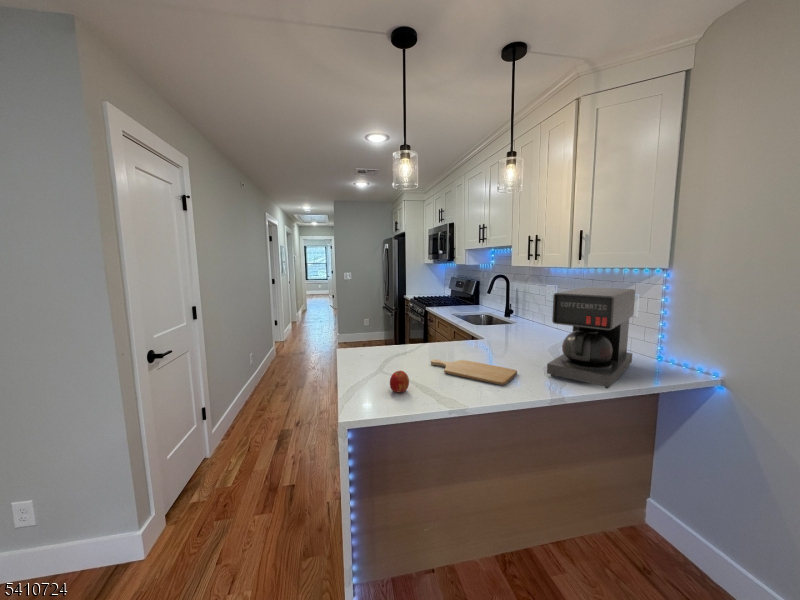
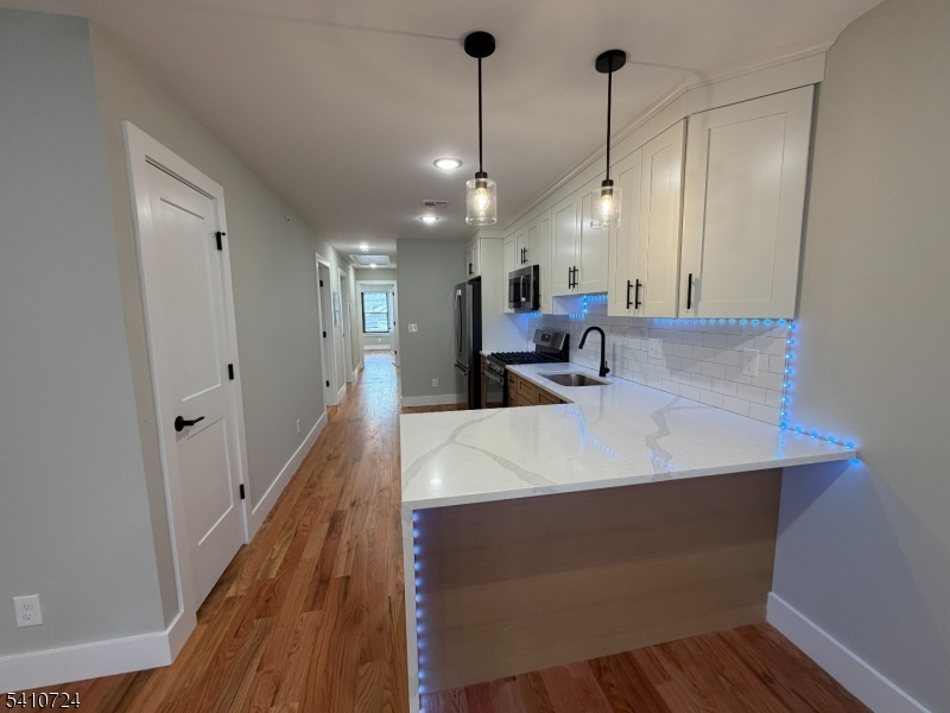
- chopping board (468, 368)
- fruit (399, 381)
- coffee maker (593, 331)
